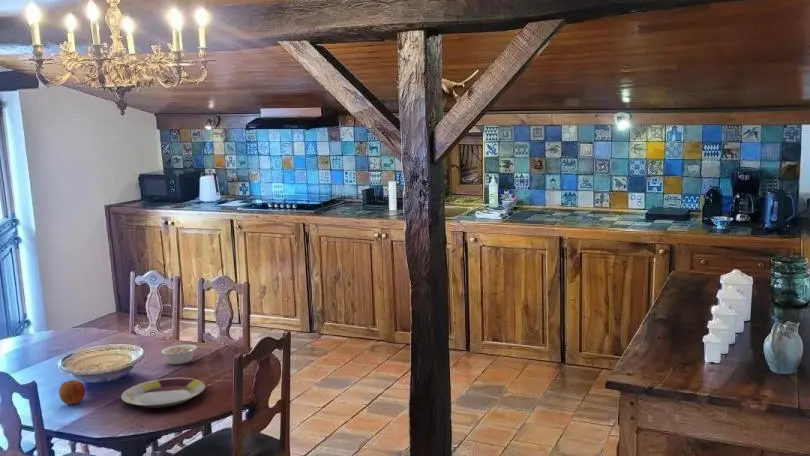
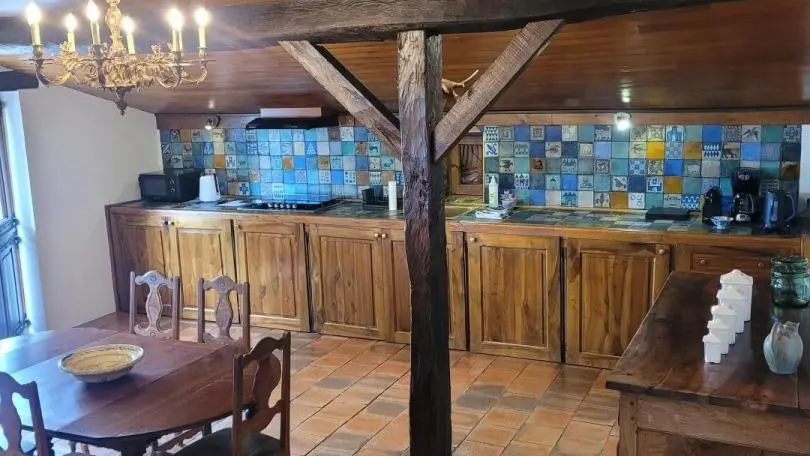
- plate (164, 393)
- legume (180, 353)
- apple (72, 392)
